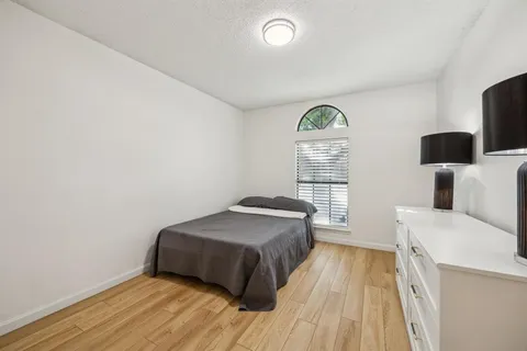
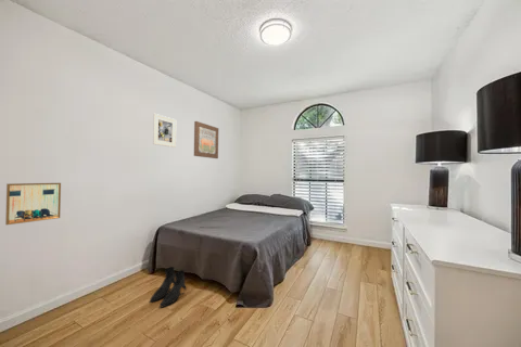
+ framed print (165, 131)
+ wall art (35, 202)
+ wall art (206, 141)
+ boots (168, 284)
